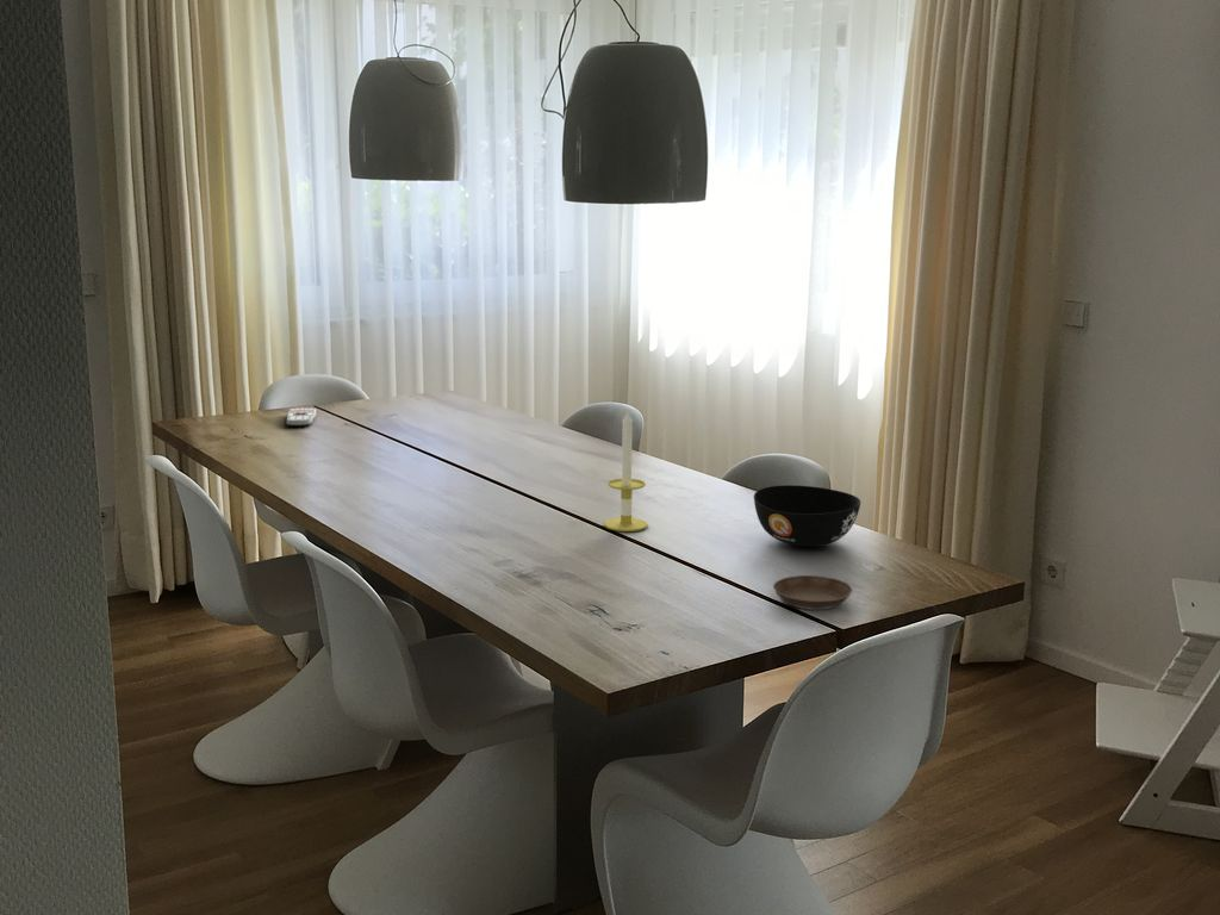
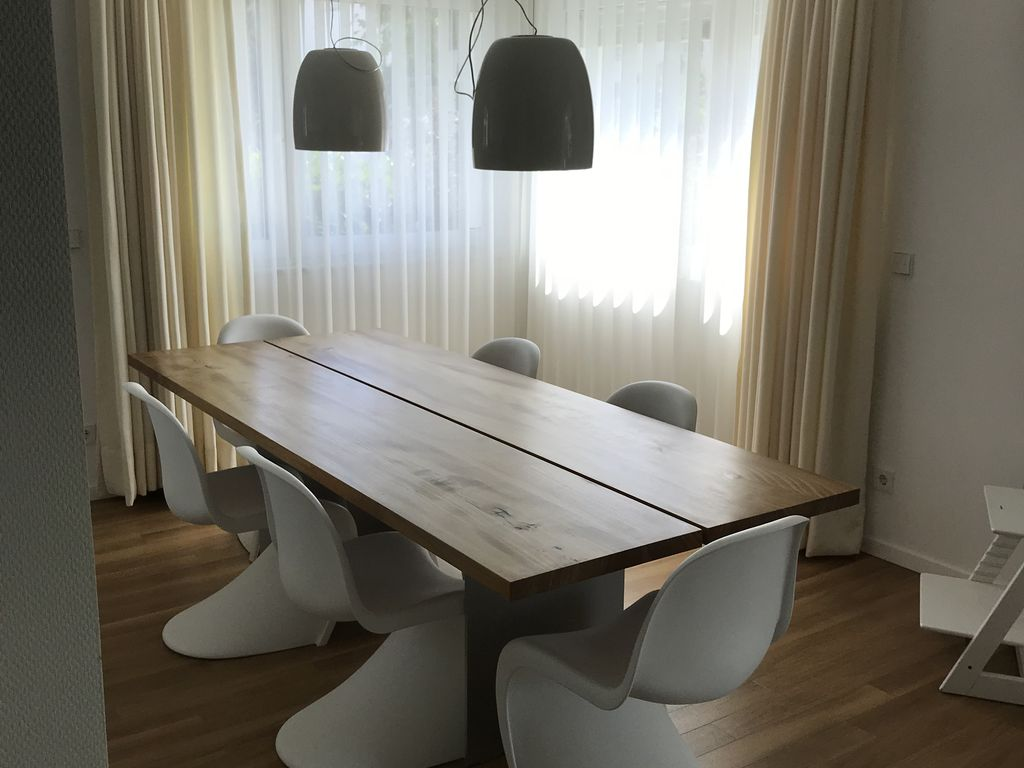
- saucer (811, 593)
- candle (627, 467)
- remote control (300, 417)
- bowl (805, 519)
